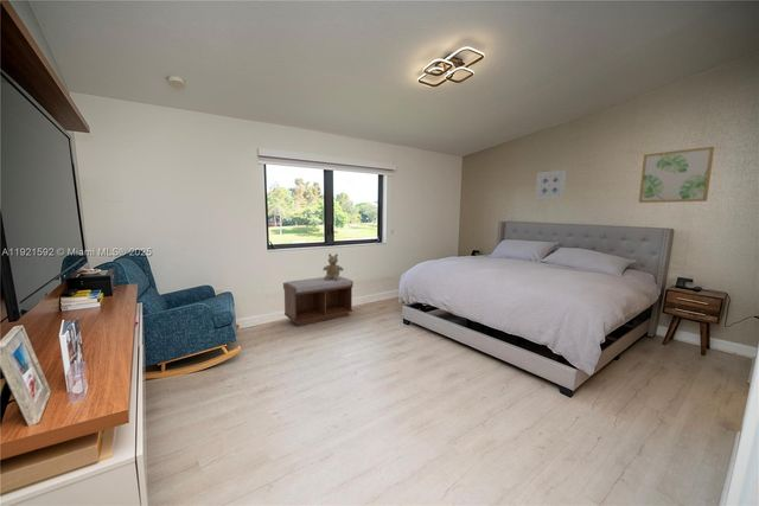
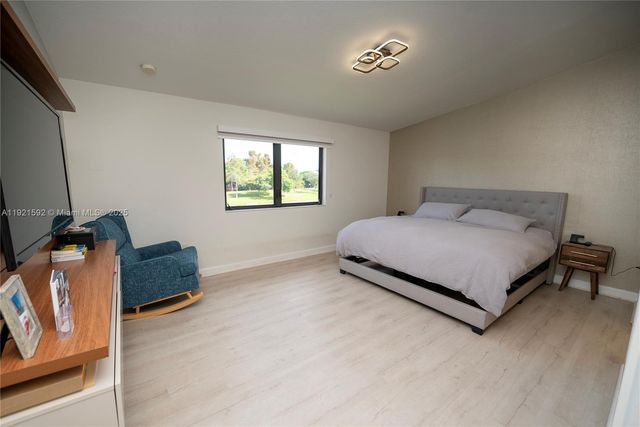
- bench (319, 297)
- wall art (549, 185)
- wall art (674, 177)
- teddy bear (332, 267)
